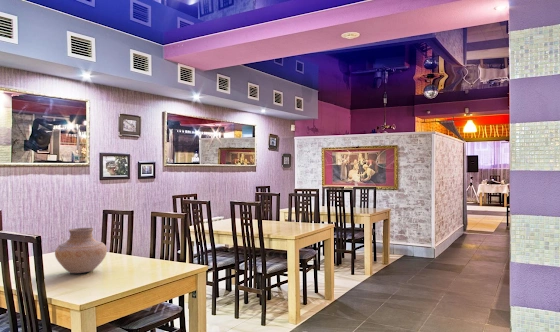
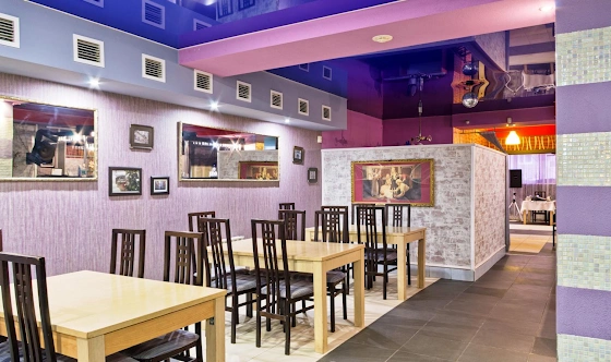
- vase (81, 250)
